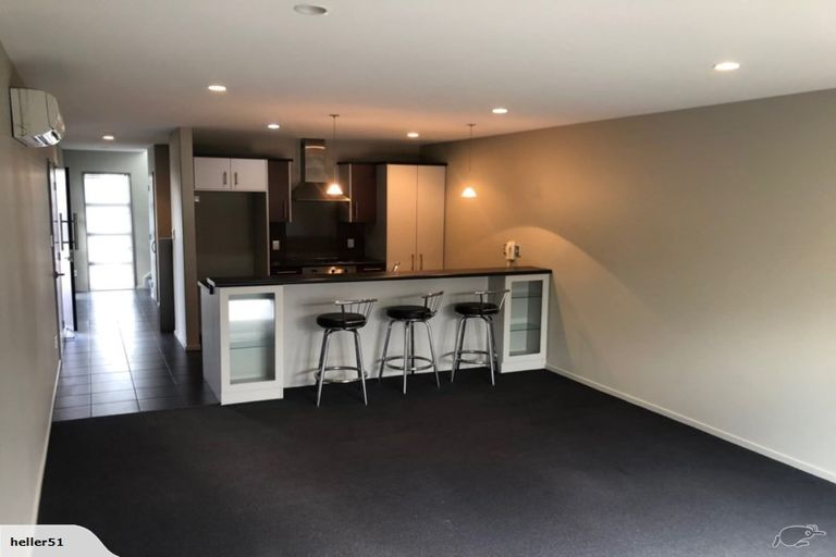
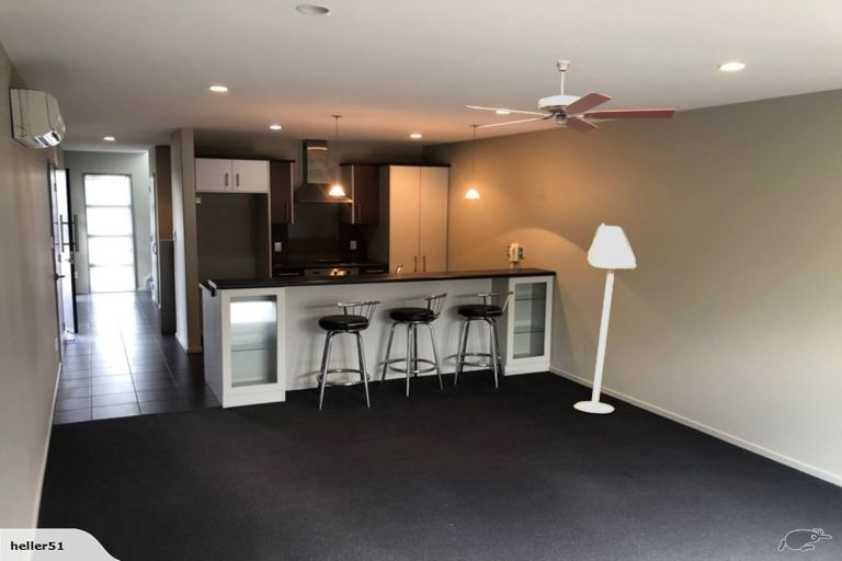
+ floor lamp (605, 317)
+ ceiling fan (569, 95)
